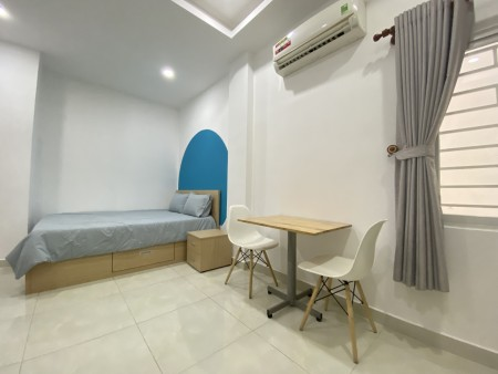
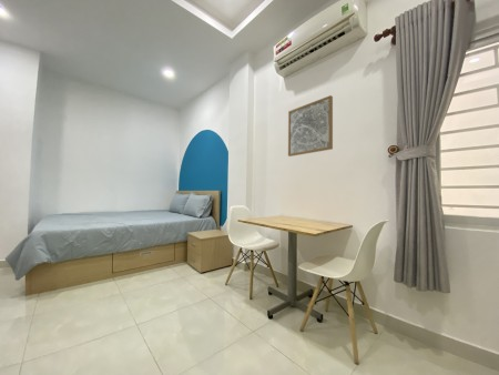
+ wall art (308, 128)
